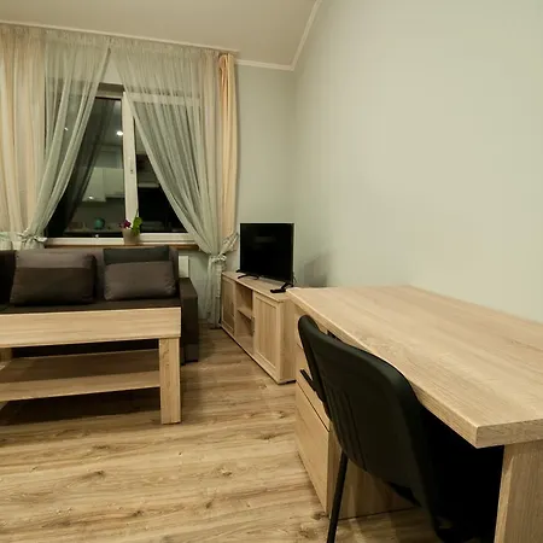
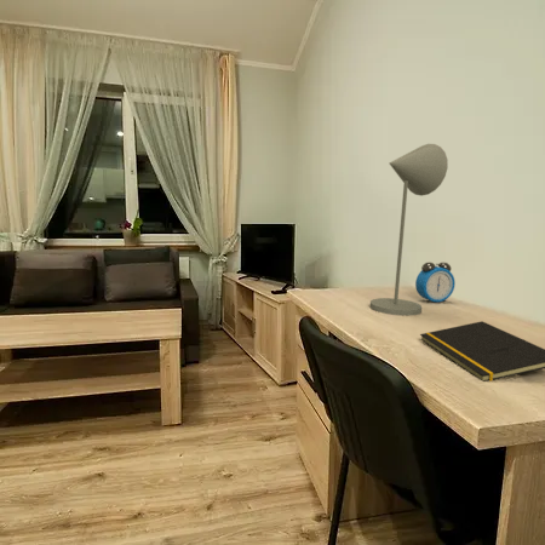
+ alarm clock (435, 281)
+ desk lamp (402, 228)
+ notepad (482, 346)
